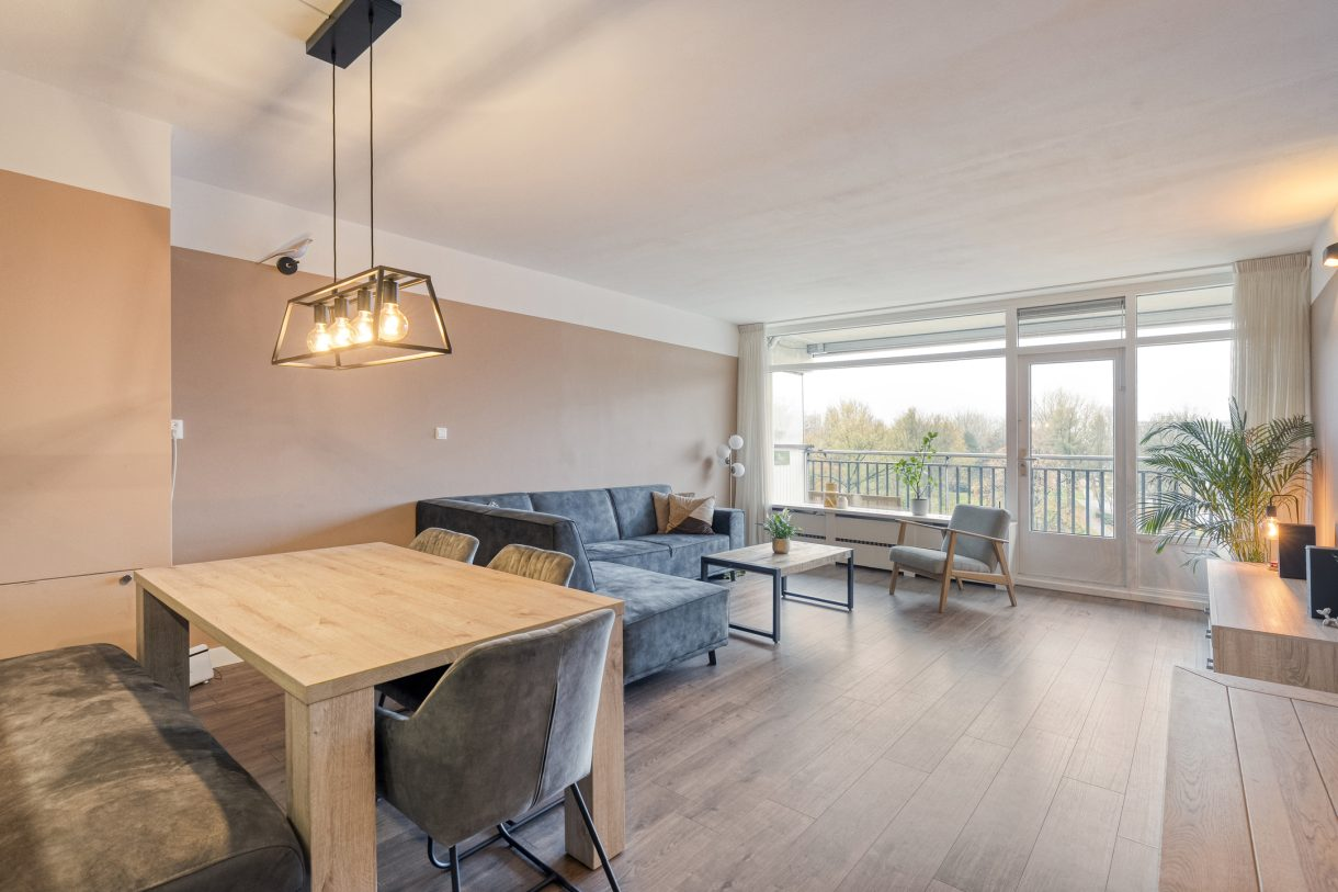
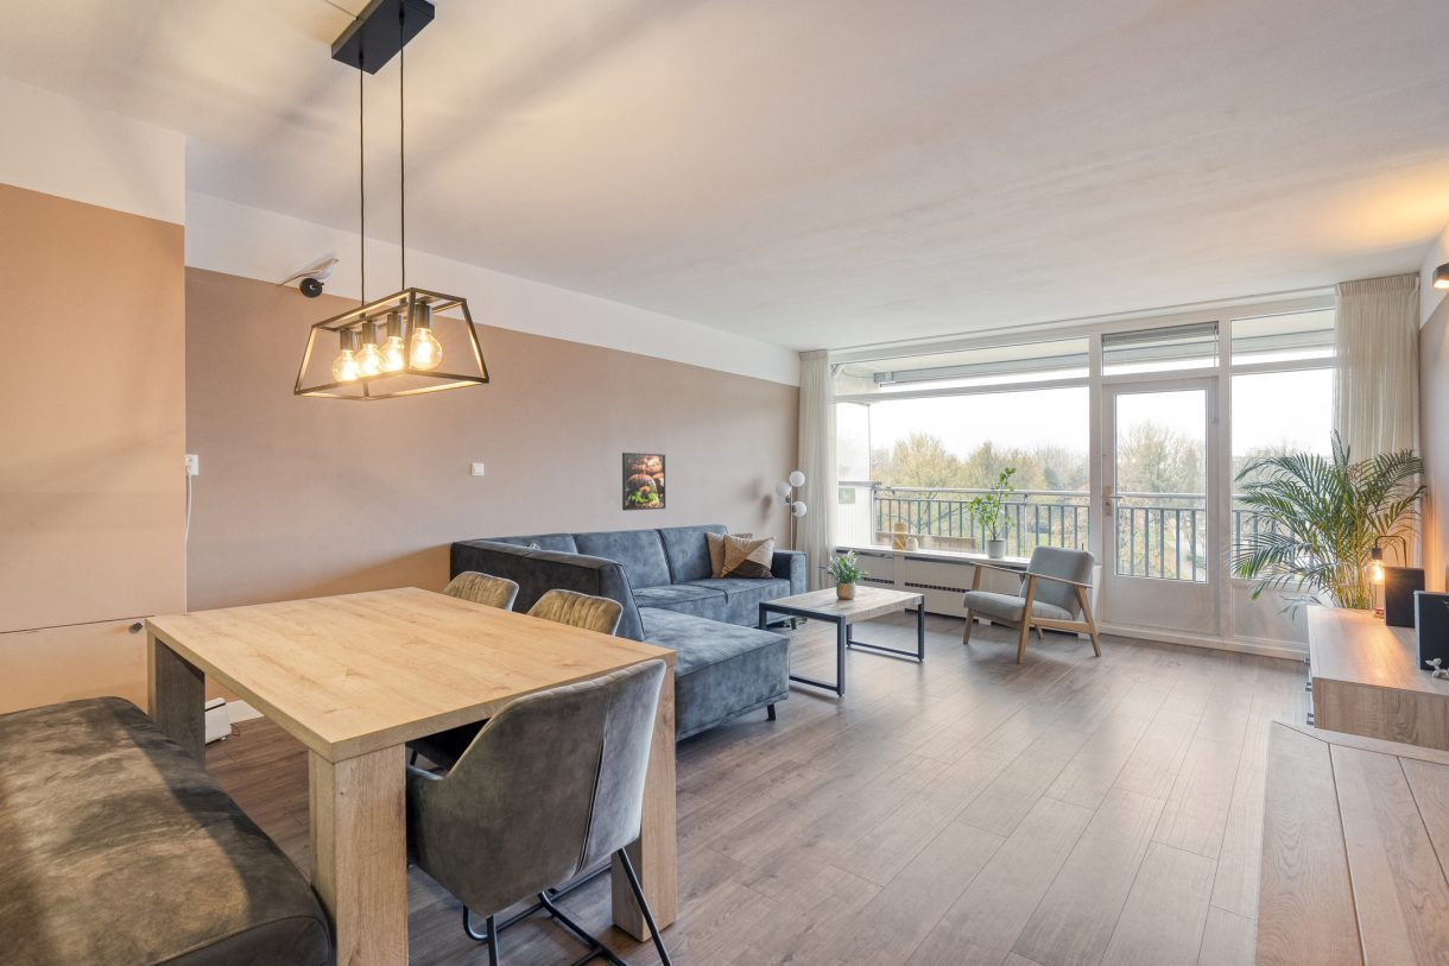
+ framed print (644, 481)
